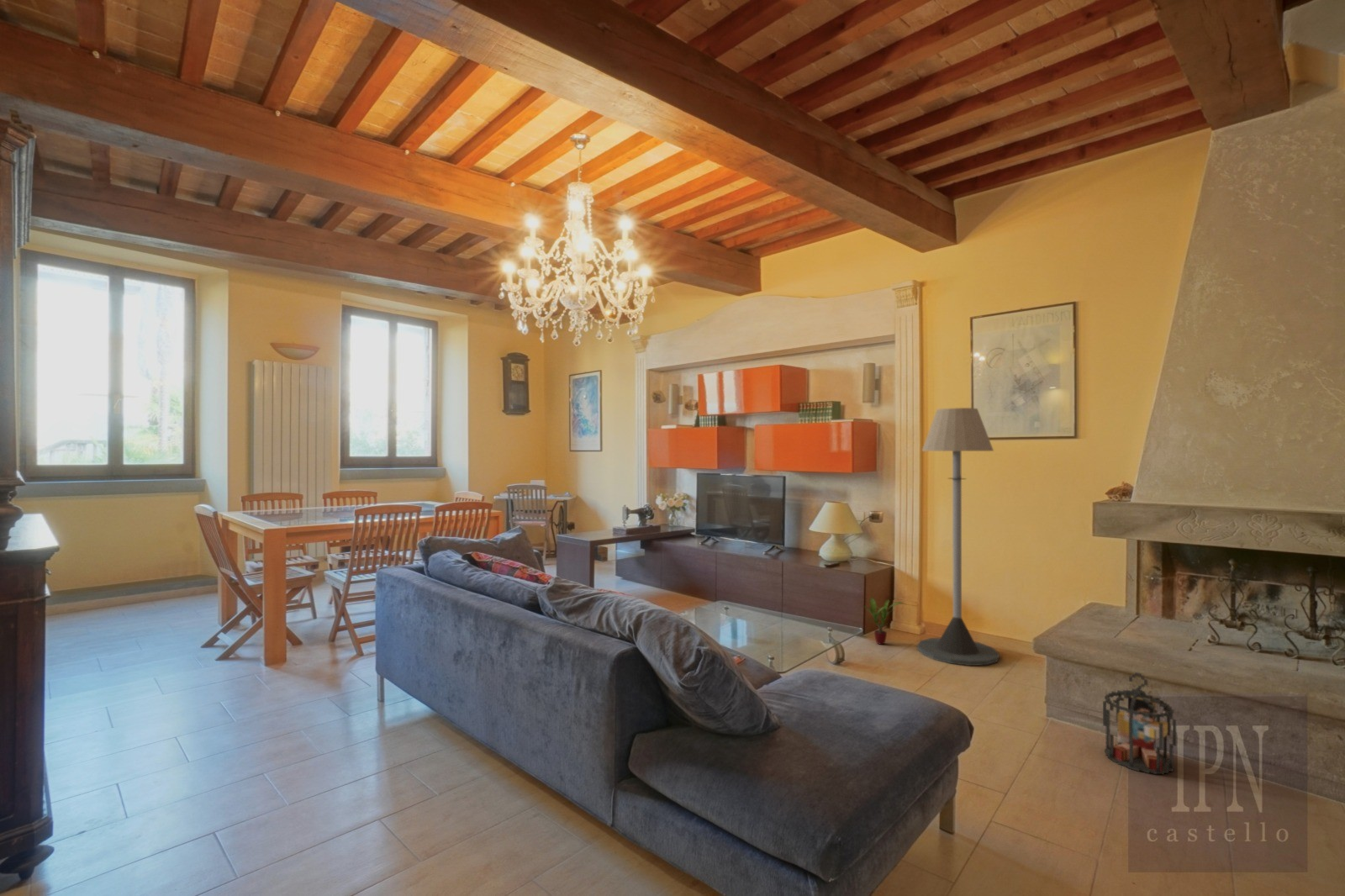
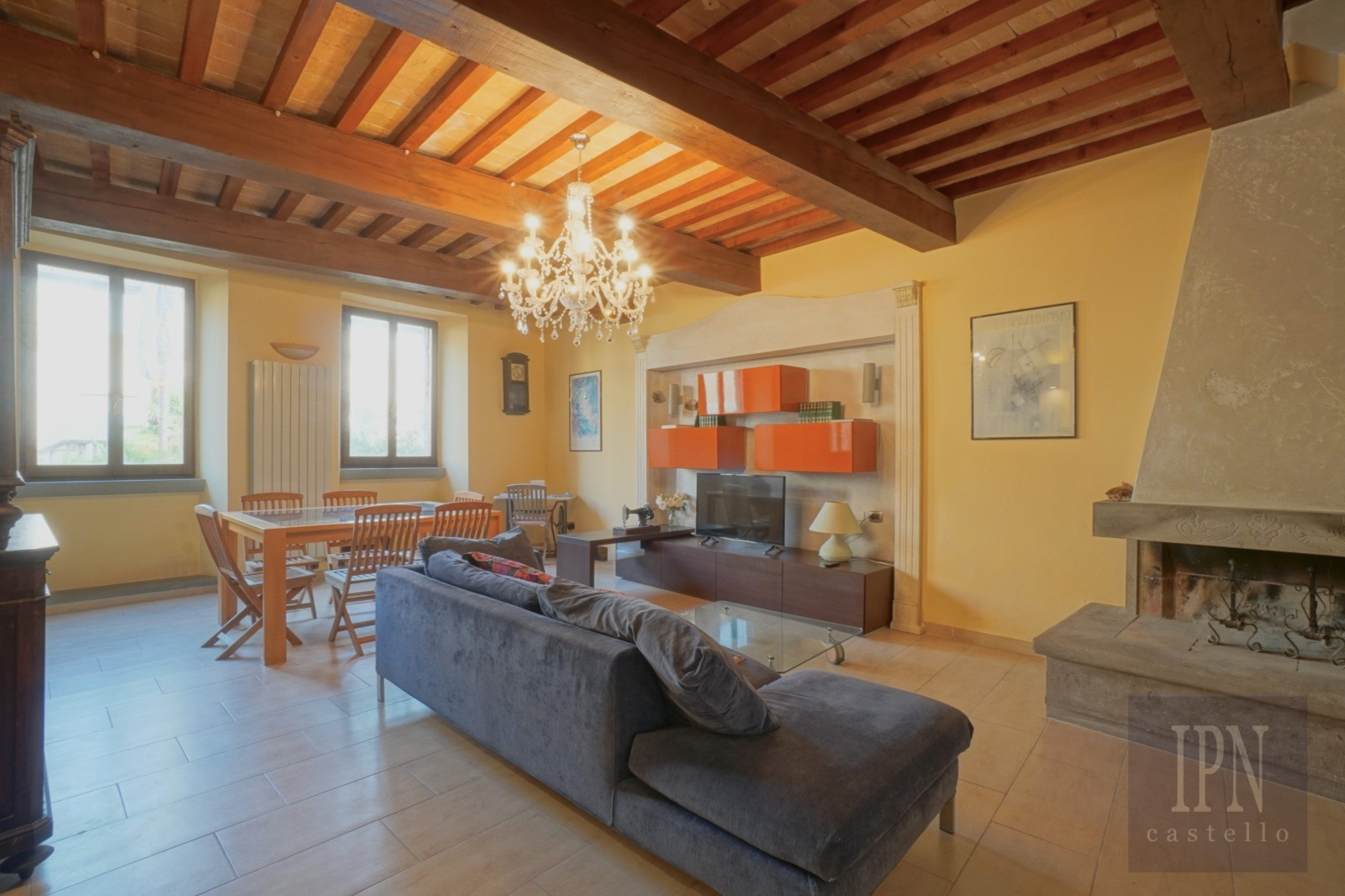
- potted plant (883, 622)
- floor lamp (957, 530)
- lantern (1138, 716)
